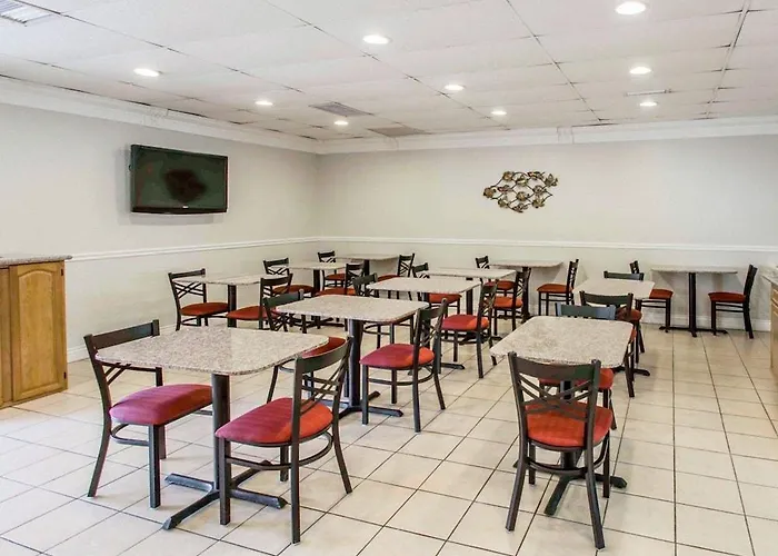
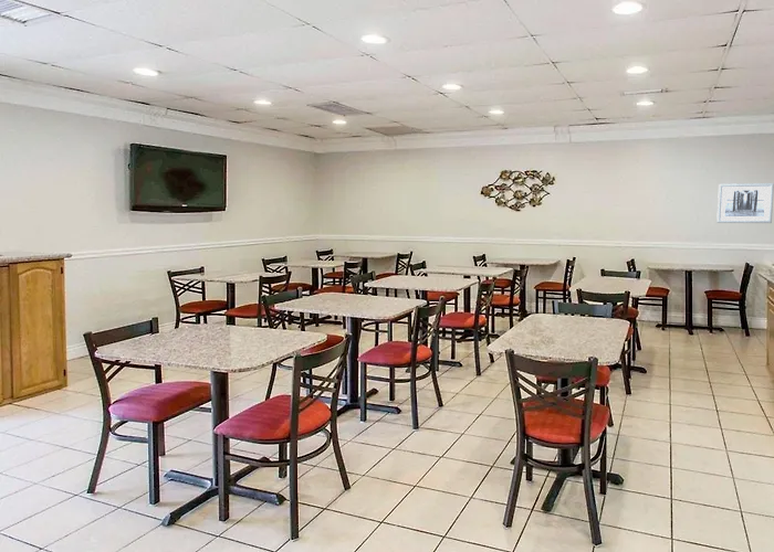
+ wall art (744, 203)
